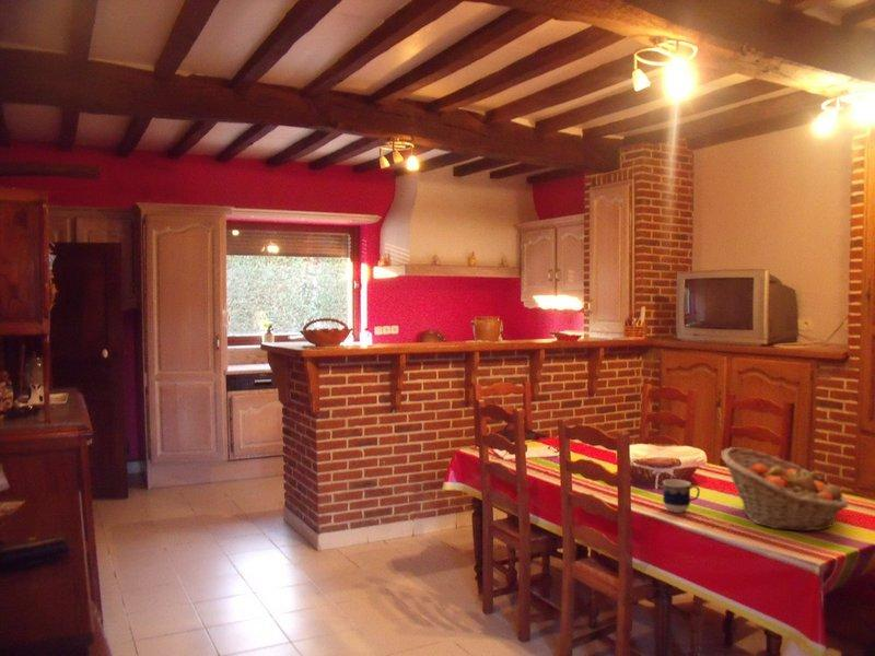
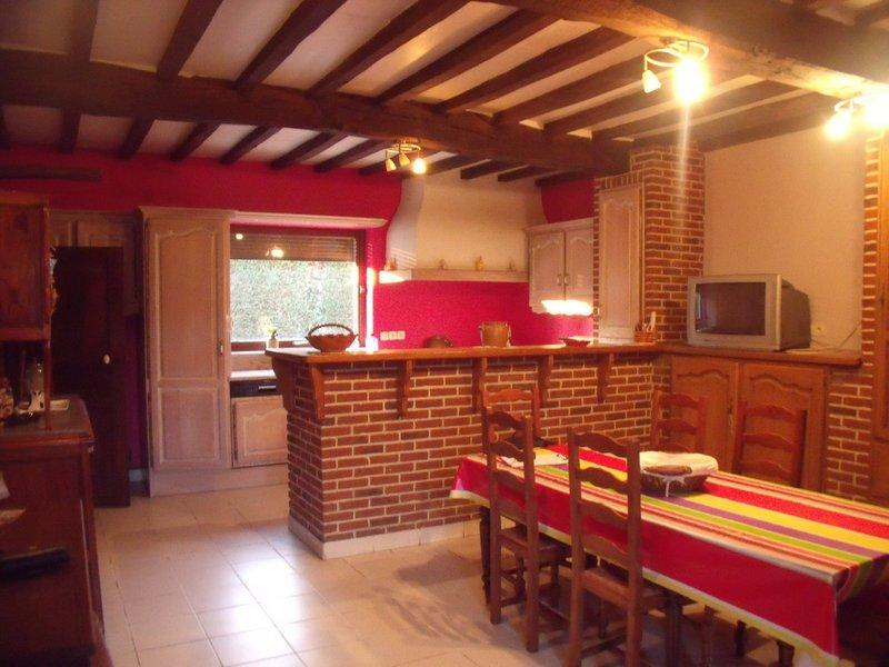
- cup (680, 496)
- fruit basket (781, 485)
